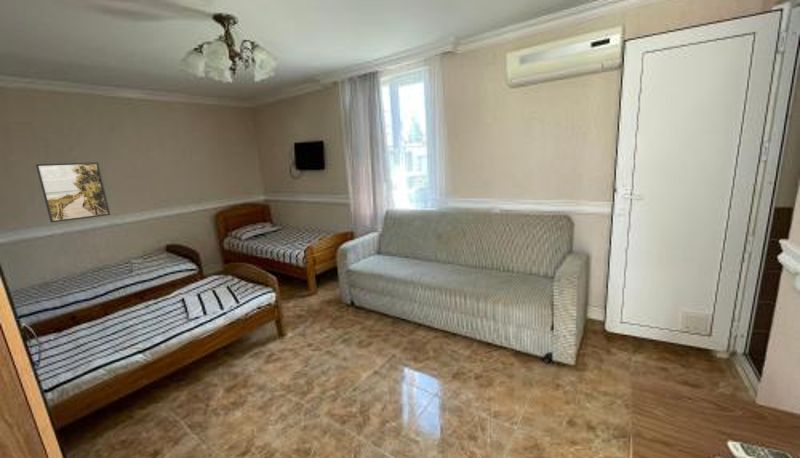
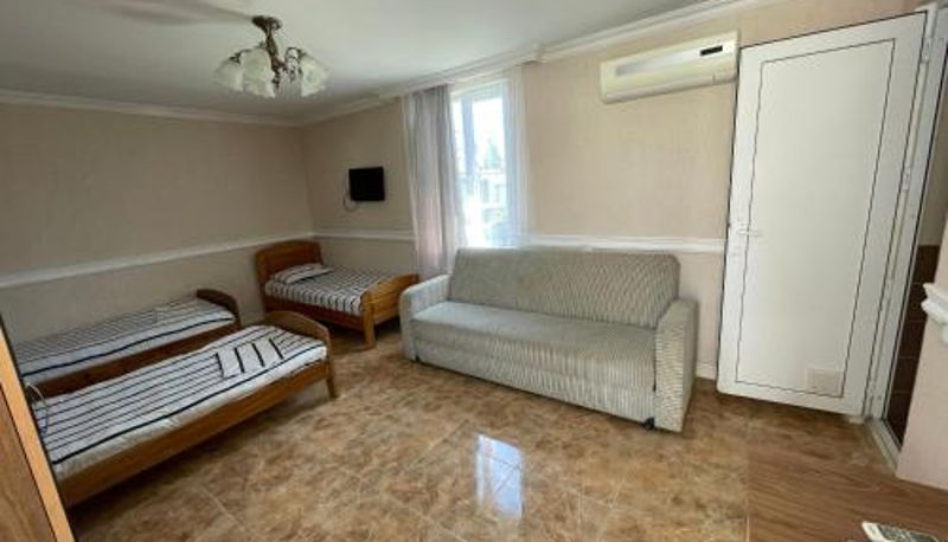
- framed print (75, 191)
